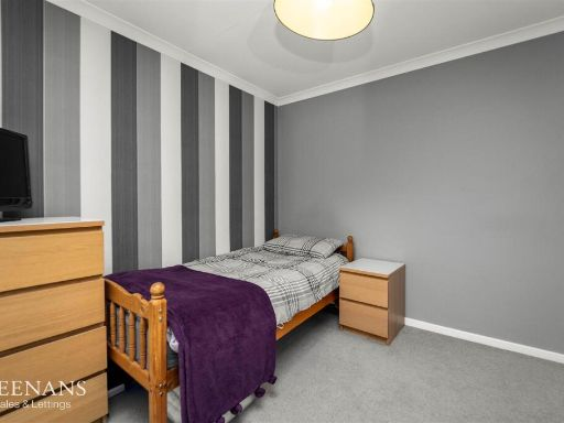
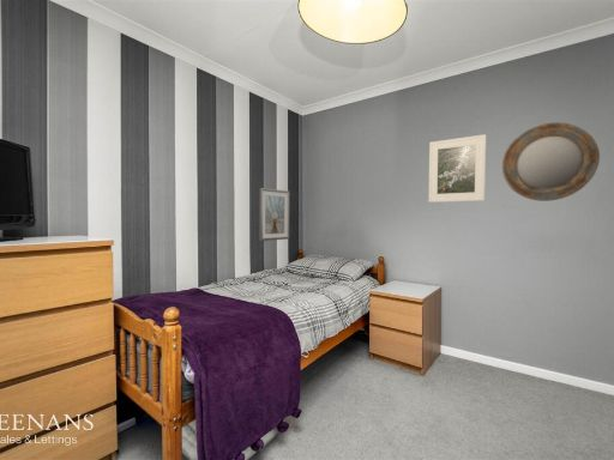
+ home mirror (547, 162)
+ picture frame (275, 214)
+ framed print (456, 170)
